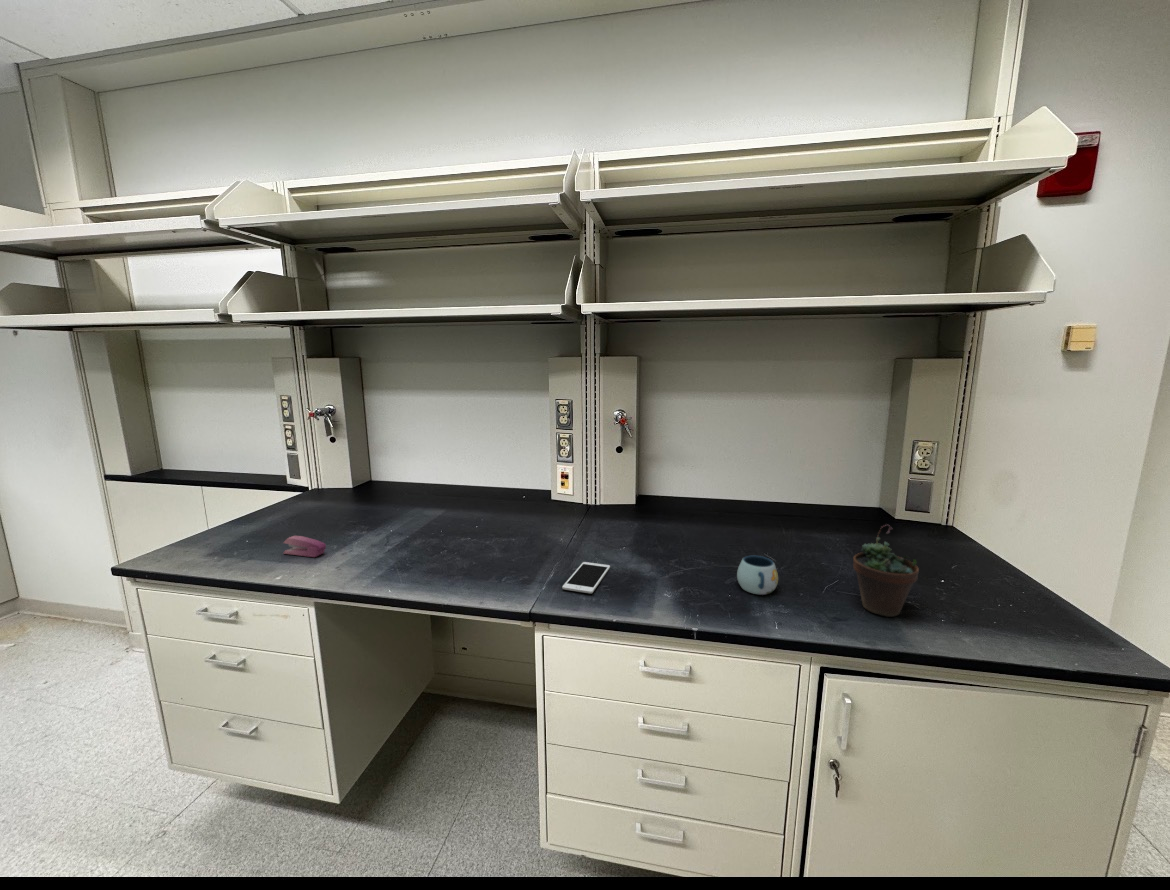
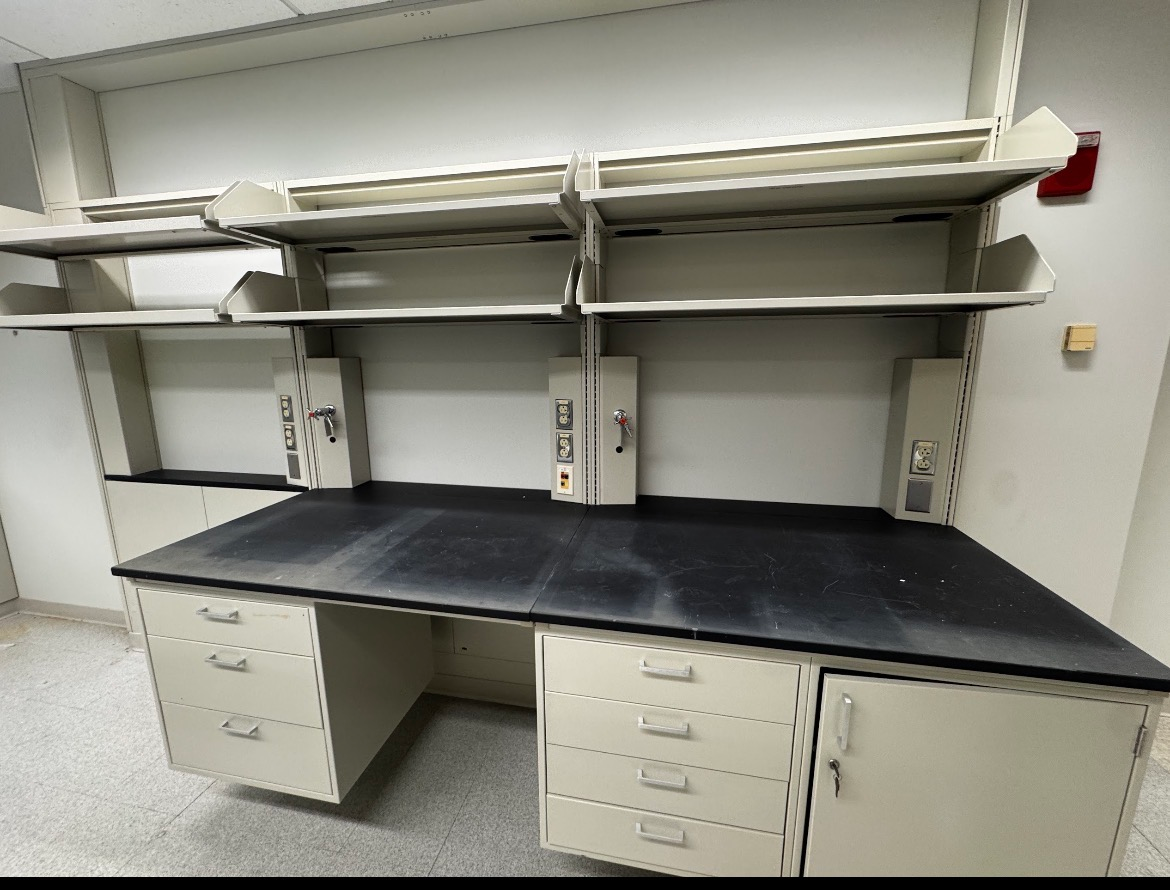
- cell phone (587, 576)
- succulent plant (884, 566)
- mug (758, 576)
- stapler (304, 545)
